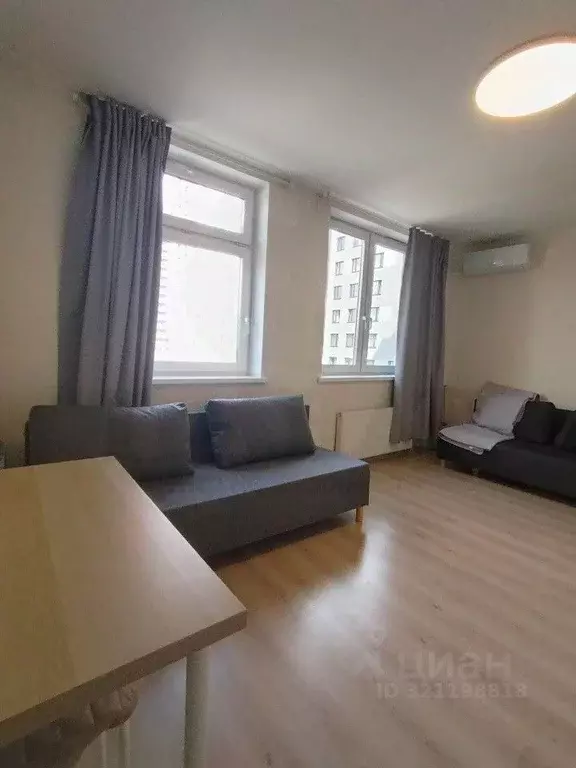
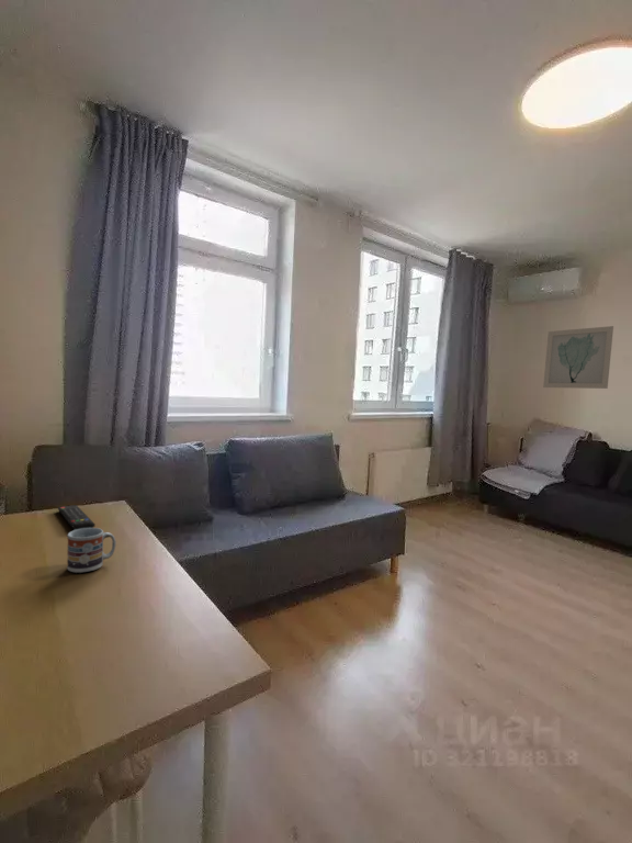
+ cup (91, 548)
+ remote control (75, 517)
+ wall art (576, 358)
